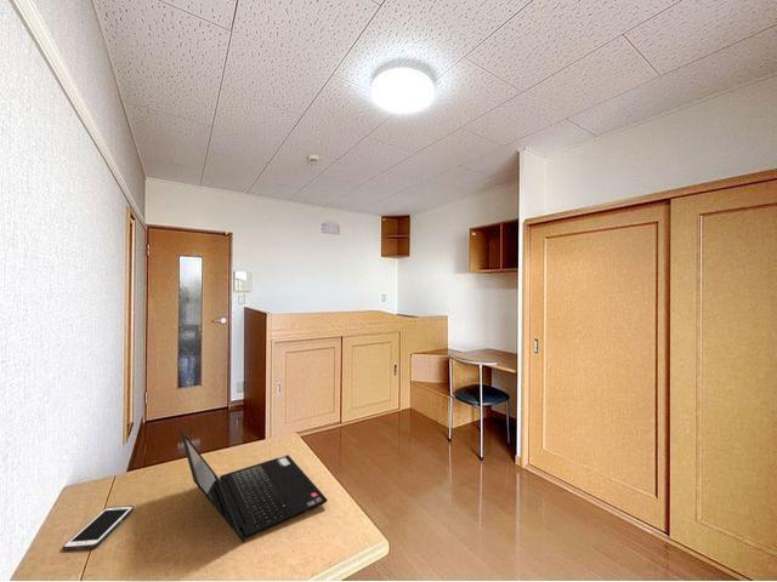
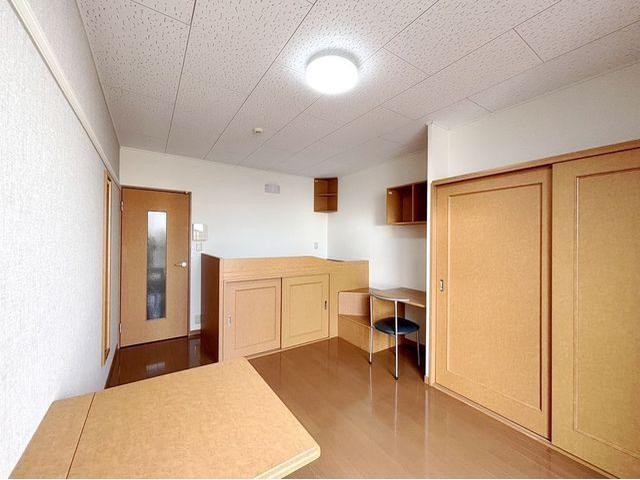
- laptop computer (251, 467)
- cell phone (101, 526)
